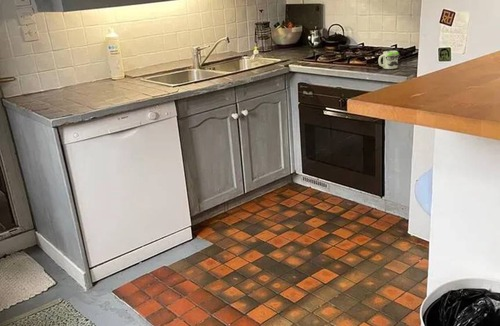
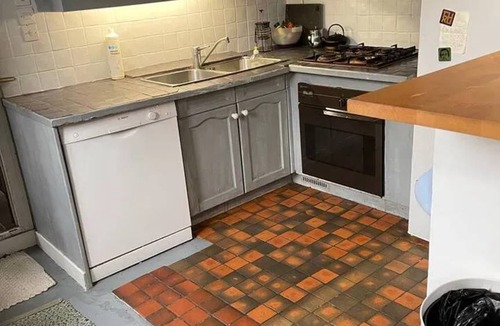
- mug (388, 58)
